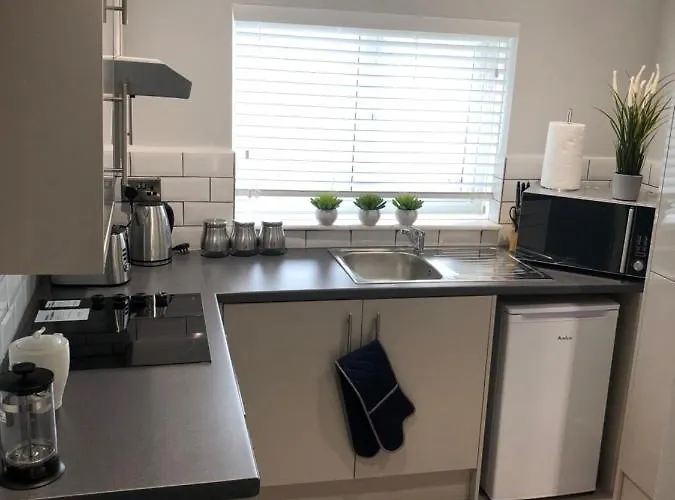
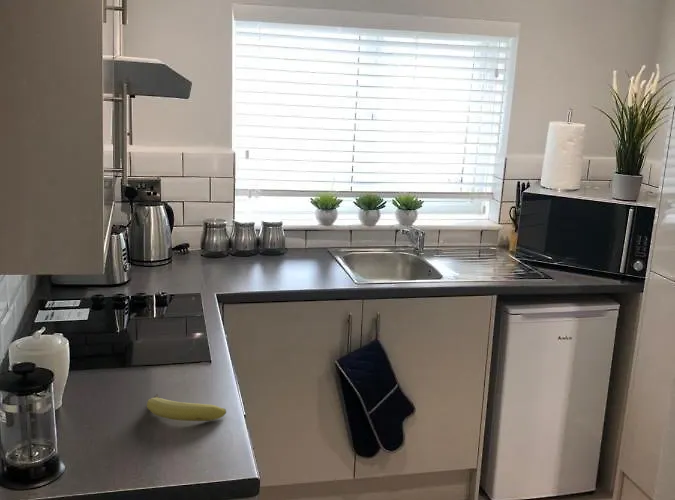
+ fruit (179, 405)
